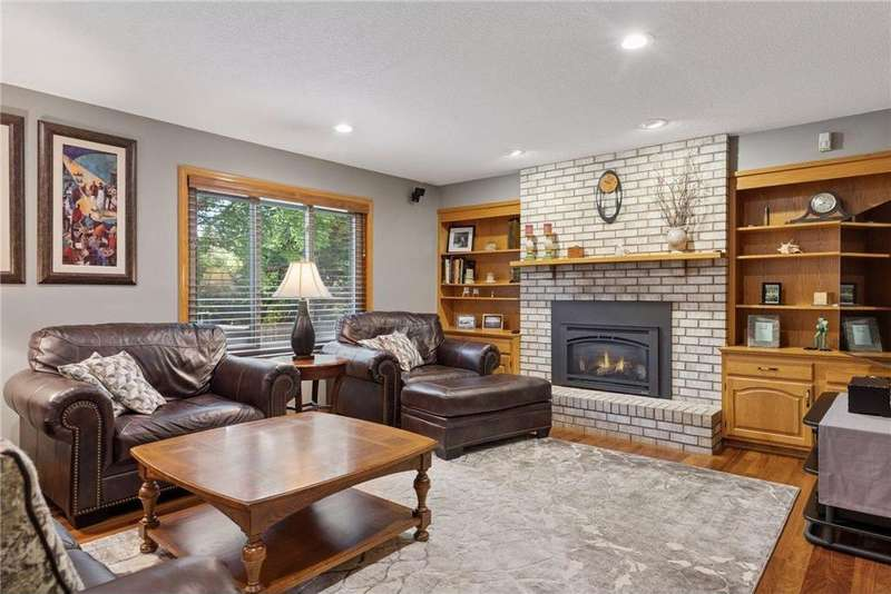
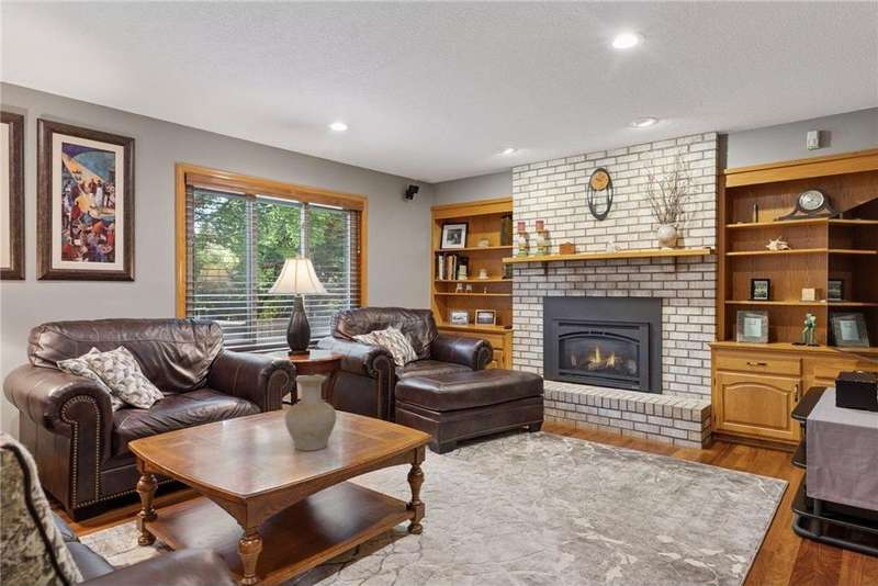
+ vase (311, 412)
